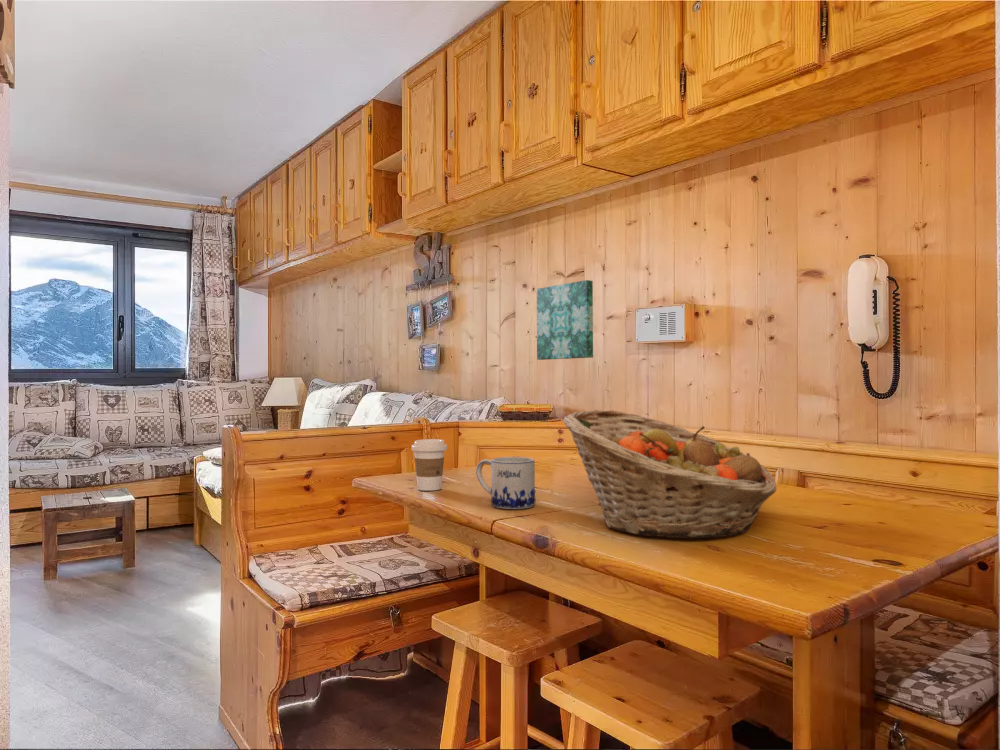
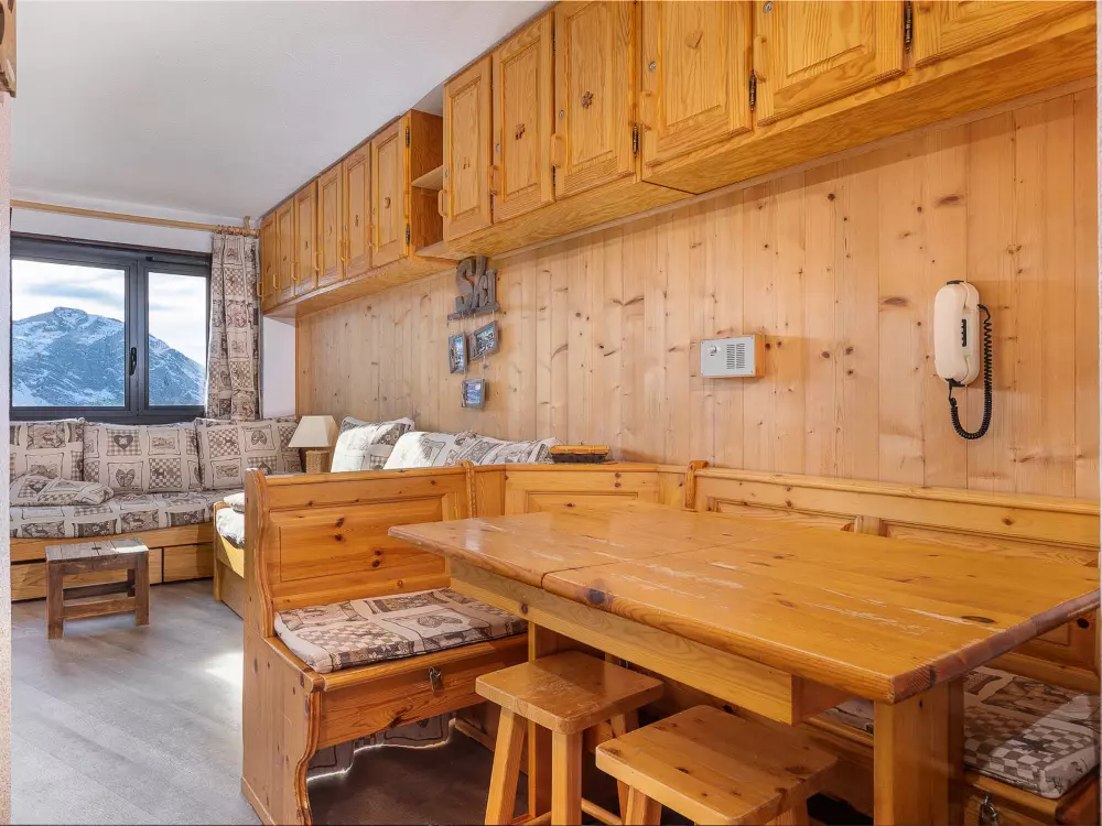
- coffee cup (429, 464)
- fruit basket (668, 465)
- mug (507, 481)
- wall art (563, 321)
